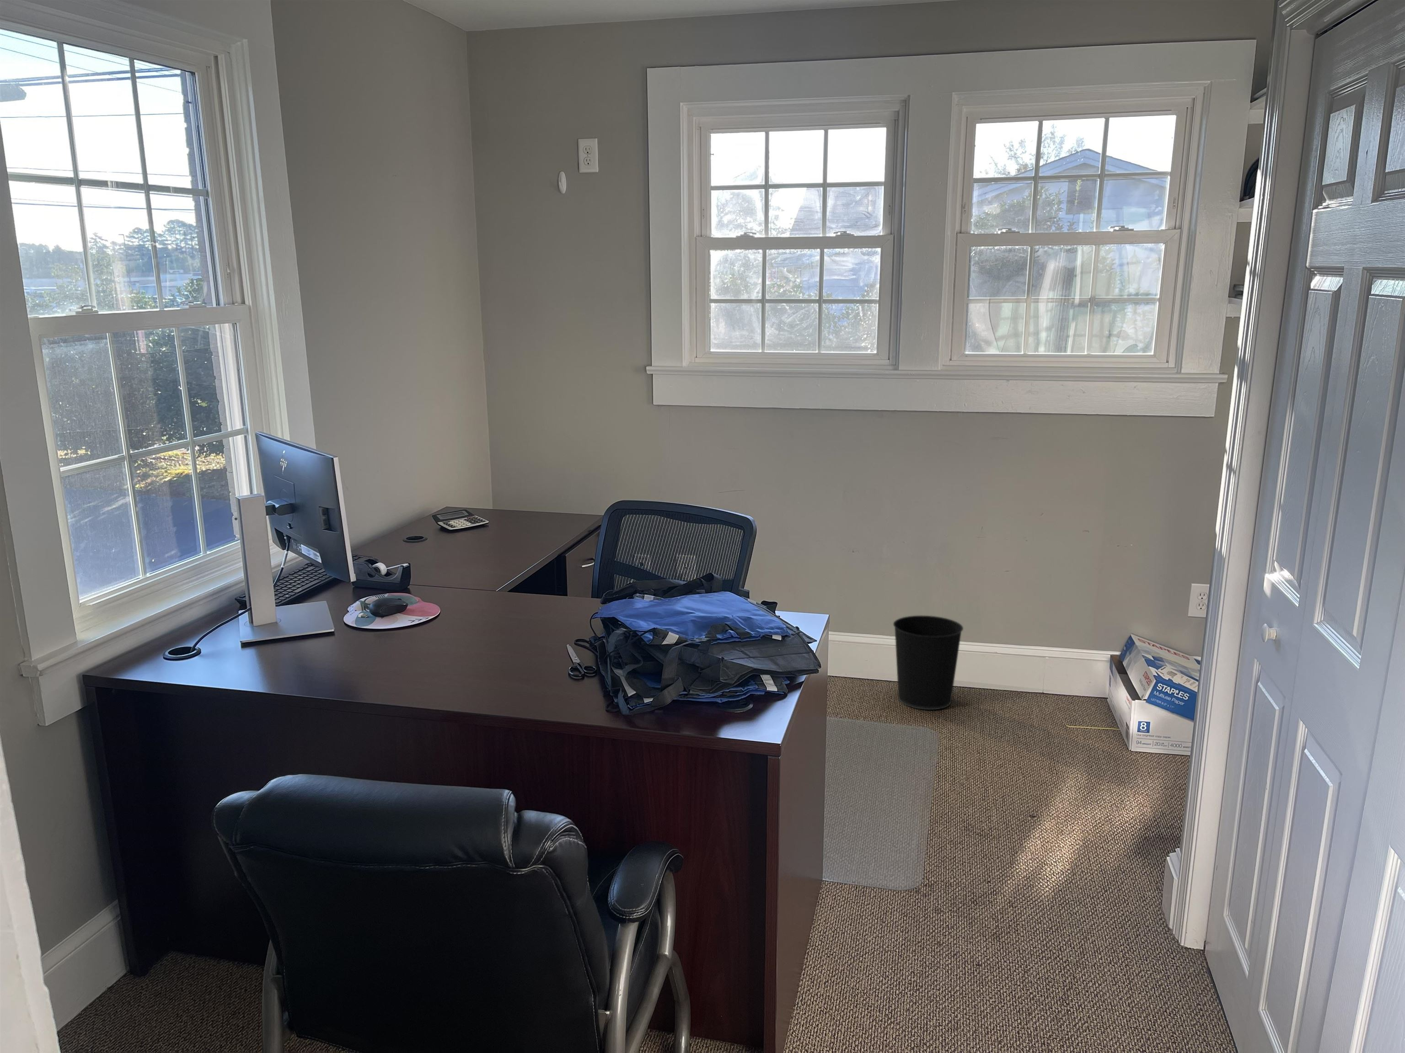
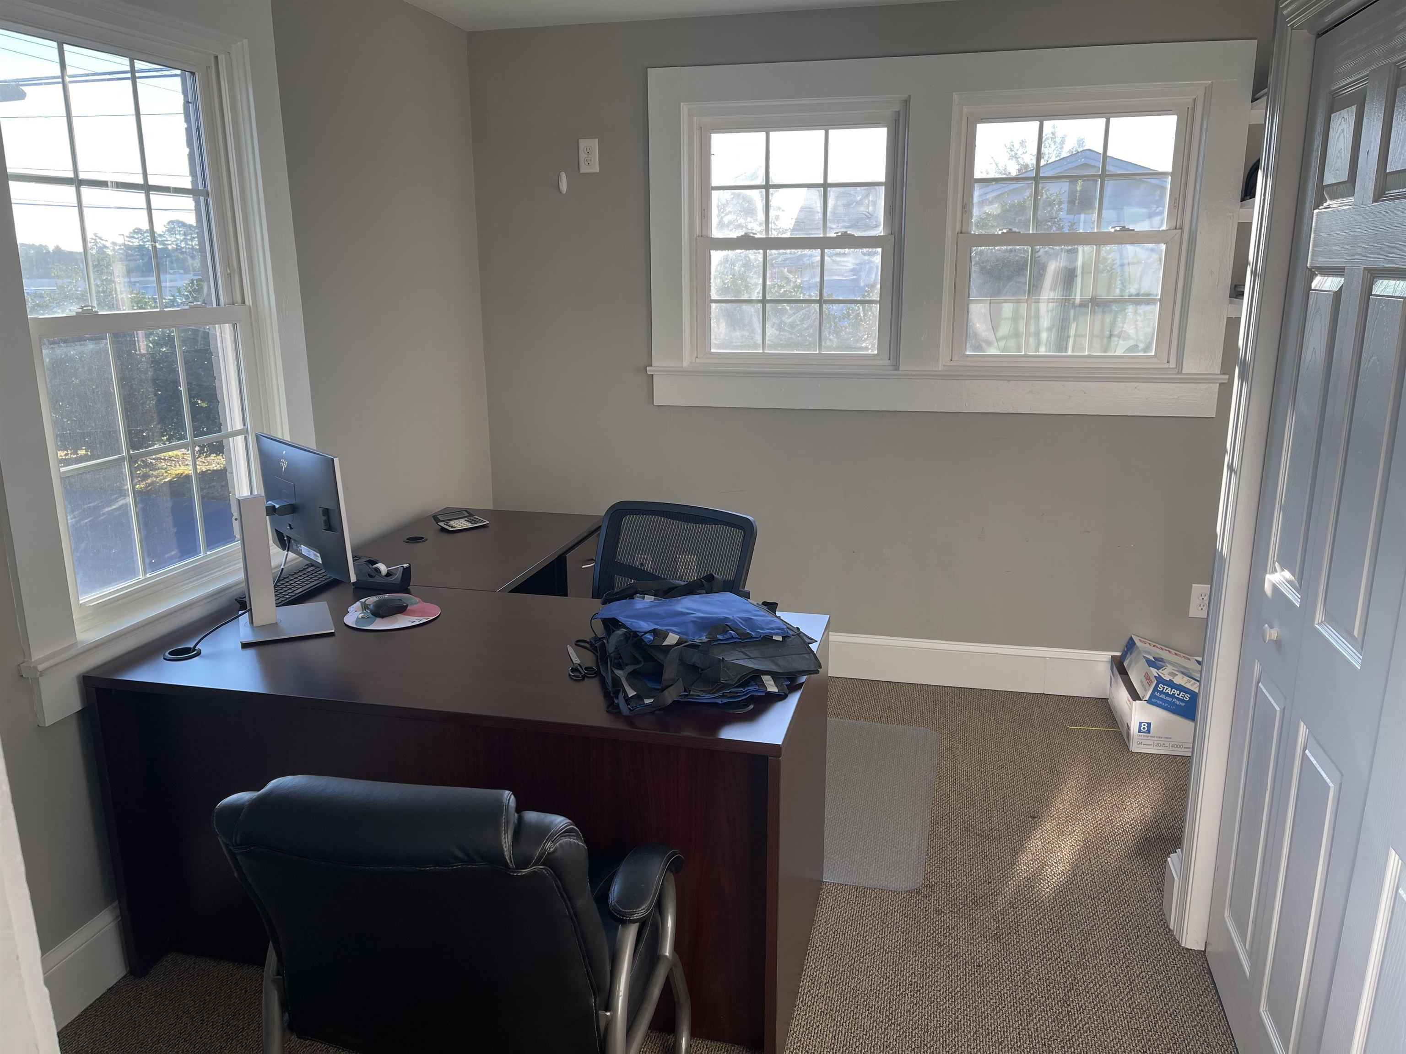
- wastebasket (926, 663)
